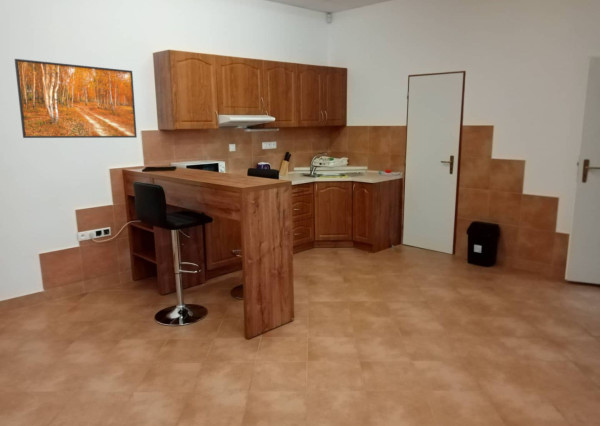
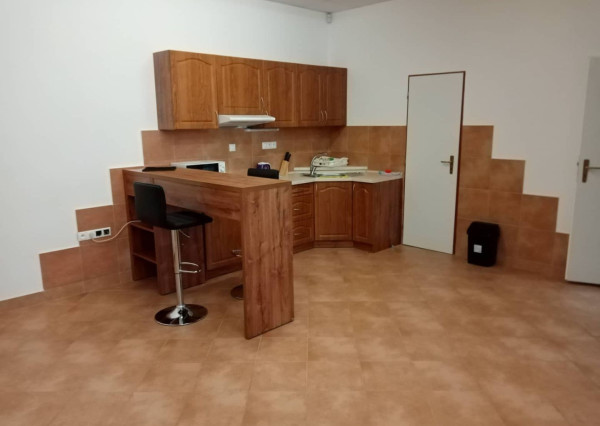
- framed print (81, 102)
